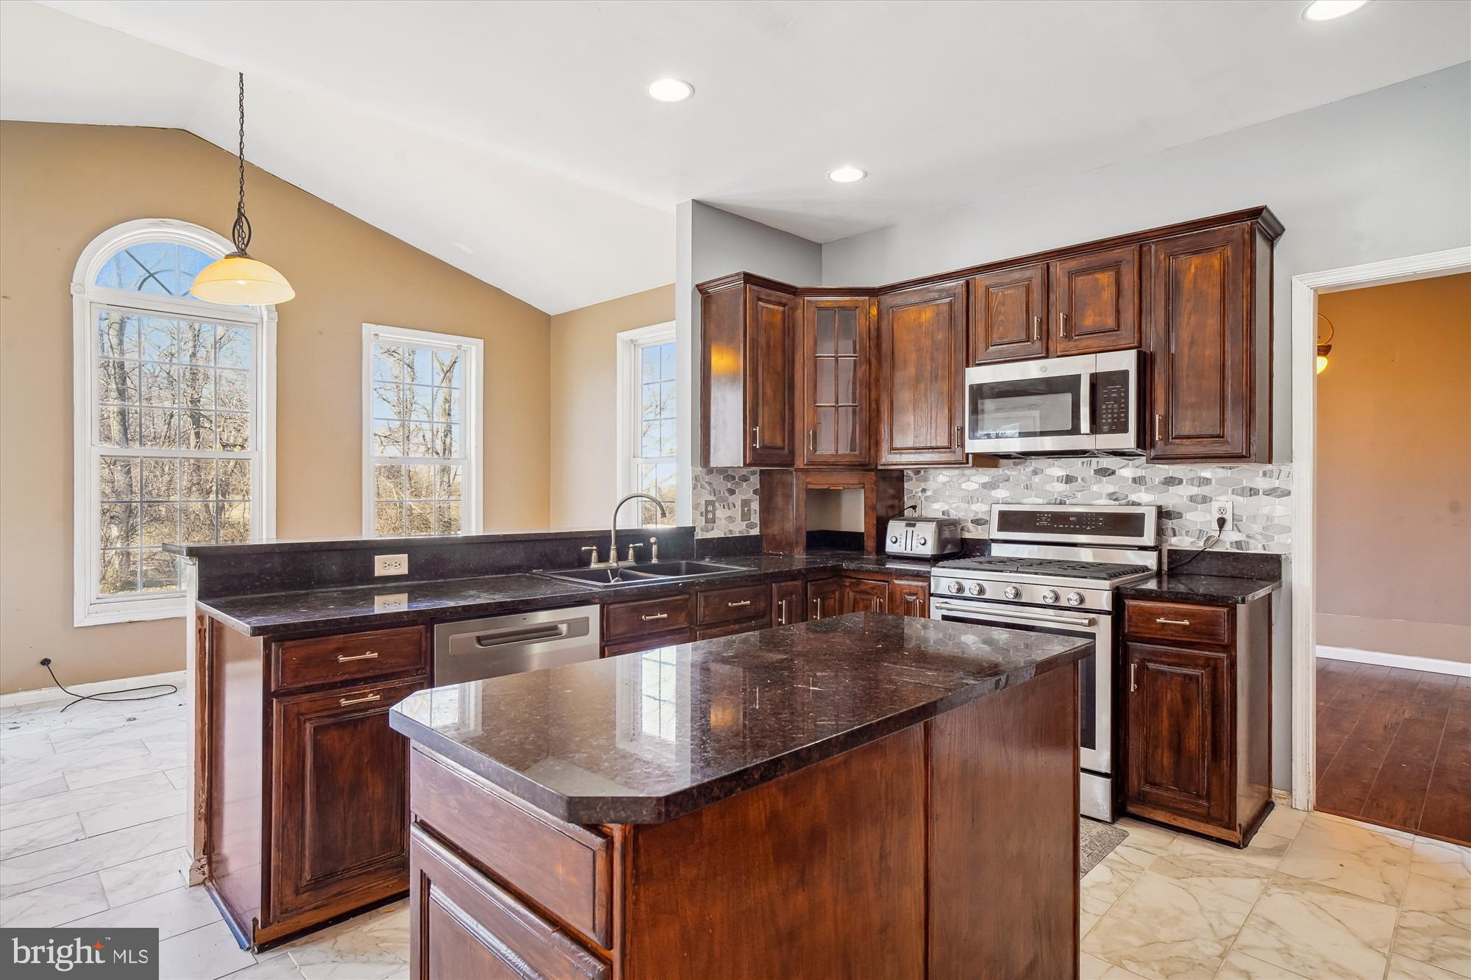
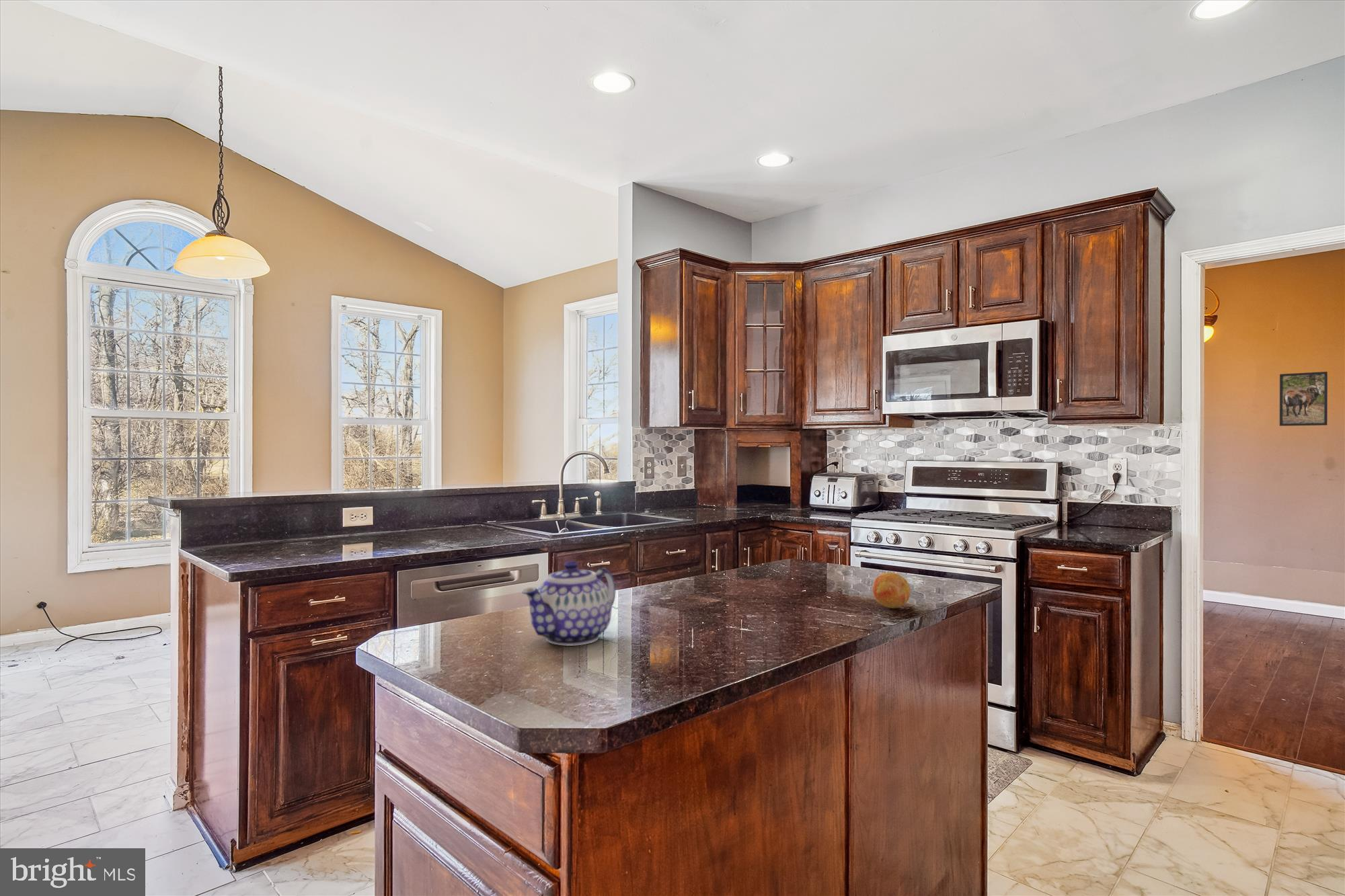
+ teapot (572, 600)
+ fruit (891, 589)
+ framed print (1303, 399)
